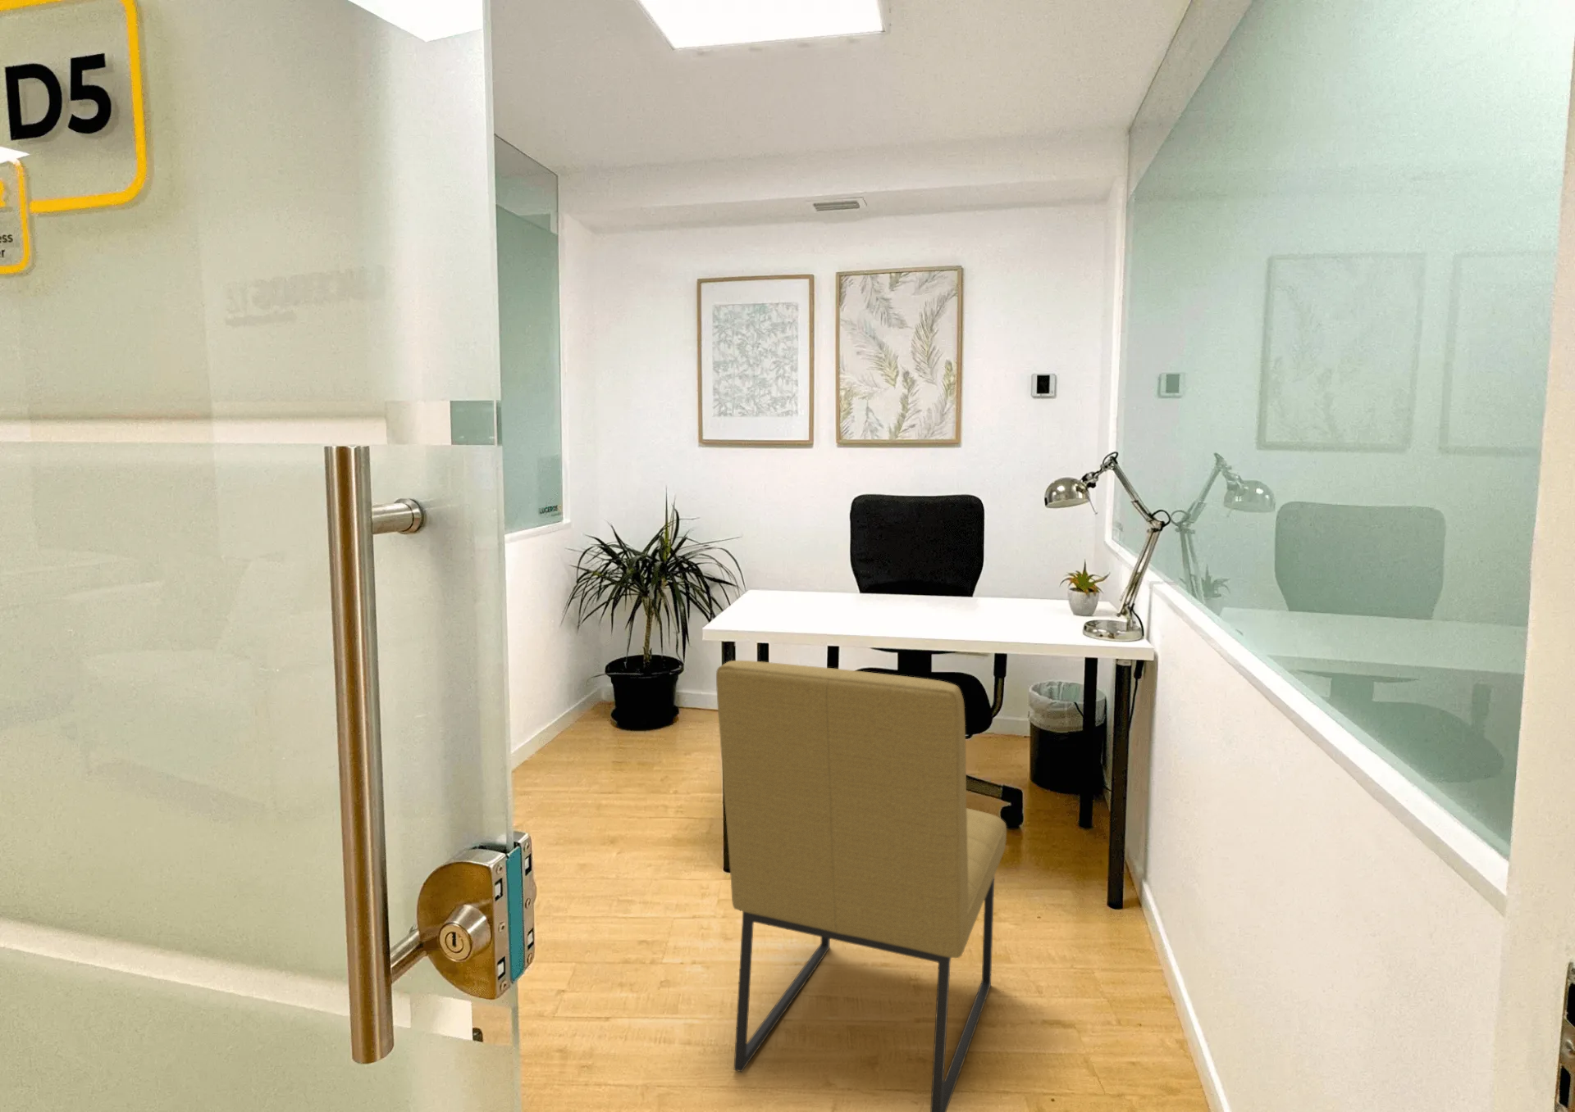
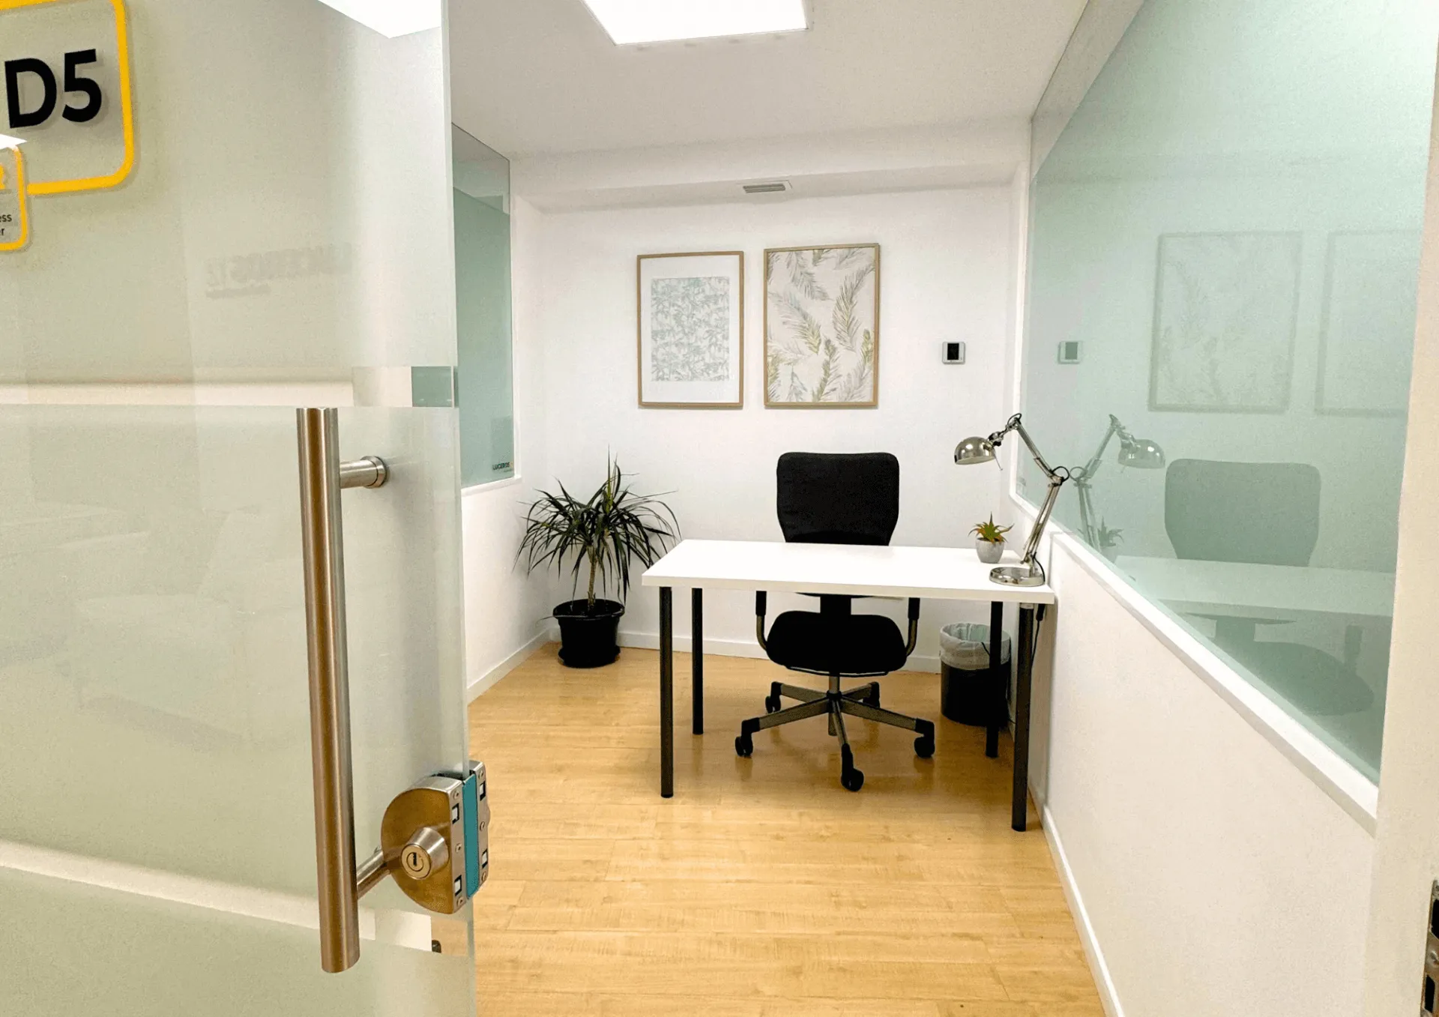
- chair (872, 842)
